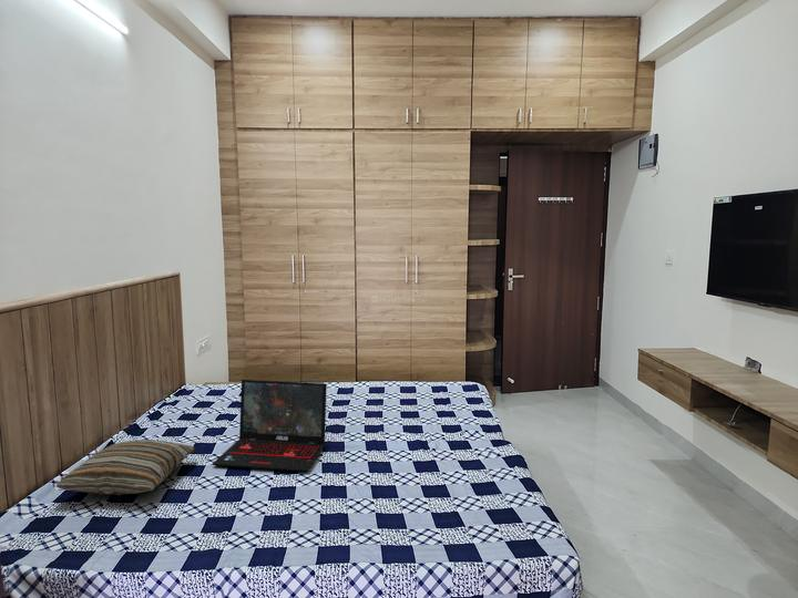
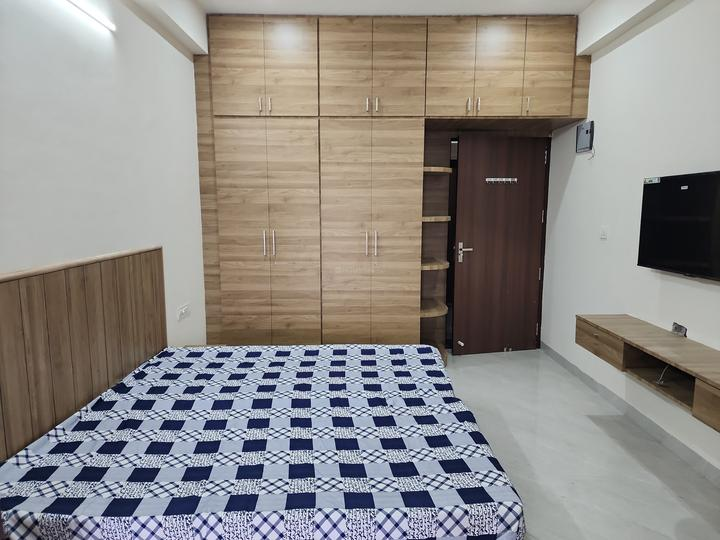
- pillow (131, 464)
- laptop (272, 423)
